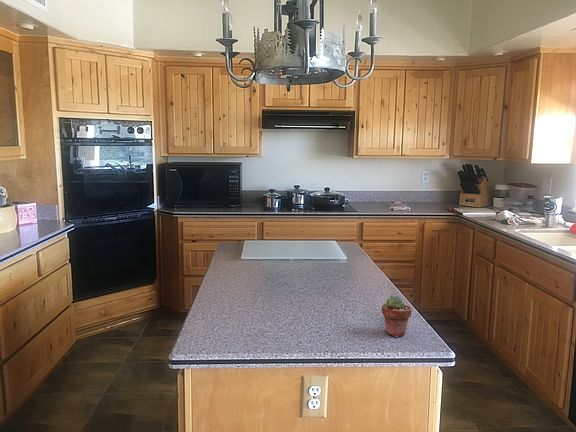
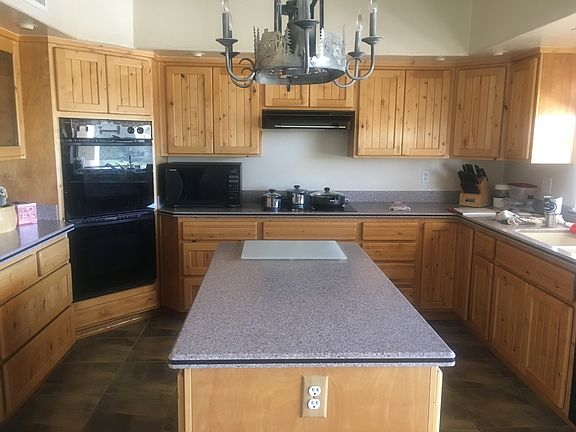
- potted succulent (396, 314)
